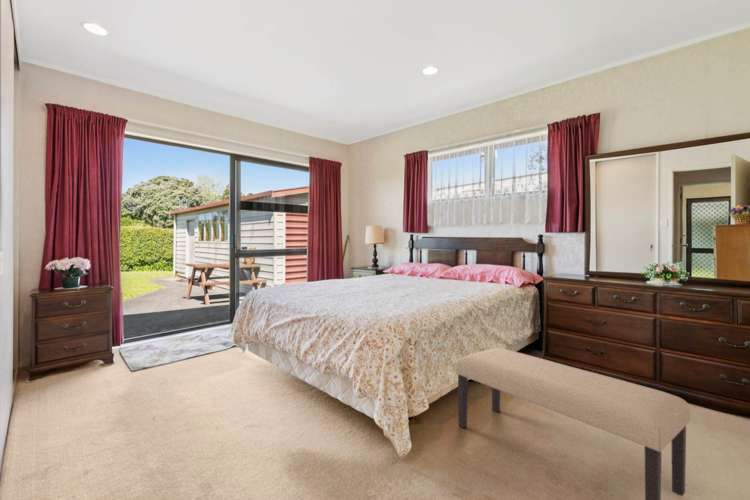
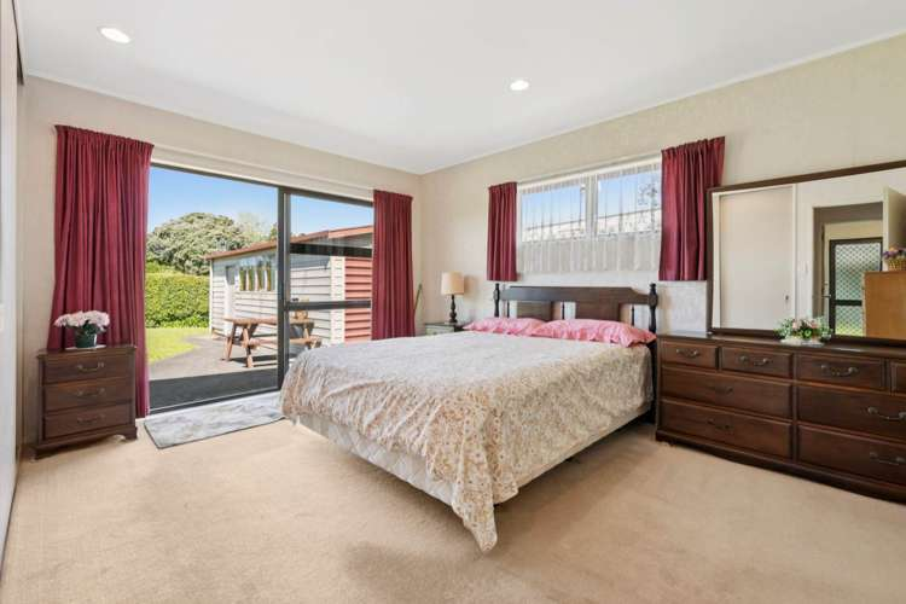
- bench (553, 410)
